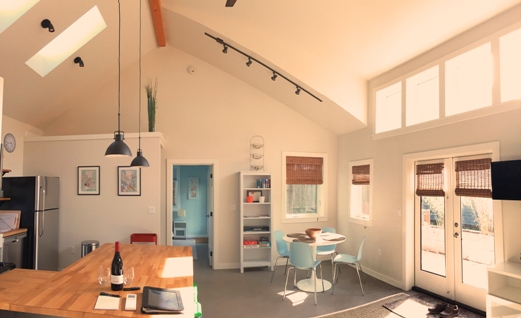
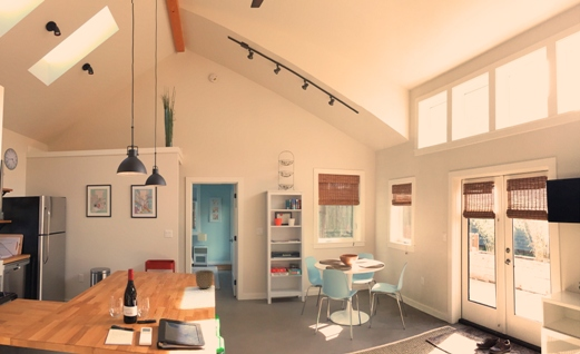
+ bowl (204, 279)
